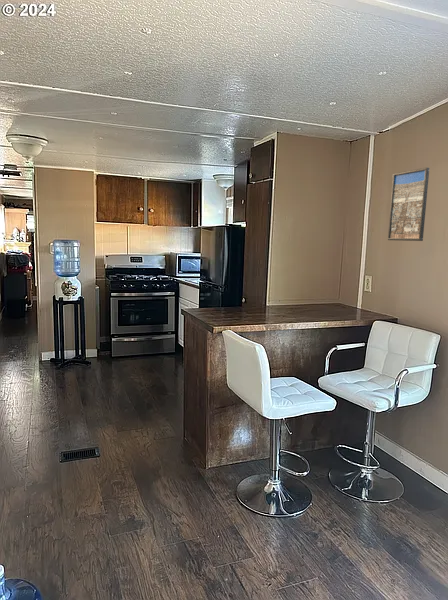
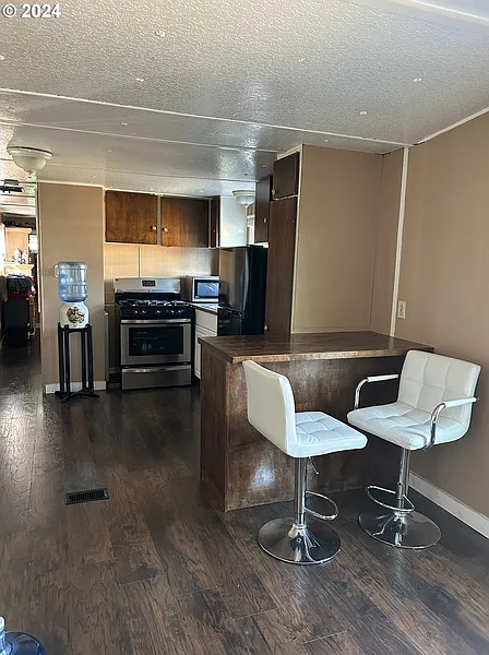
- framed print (407, 206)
